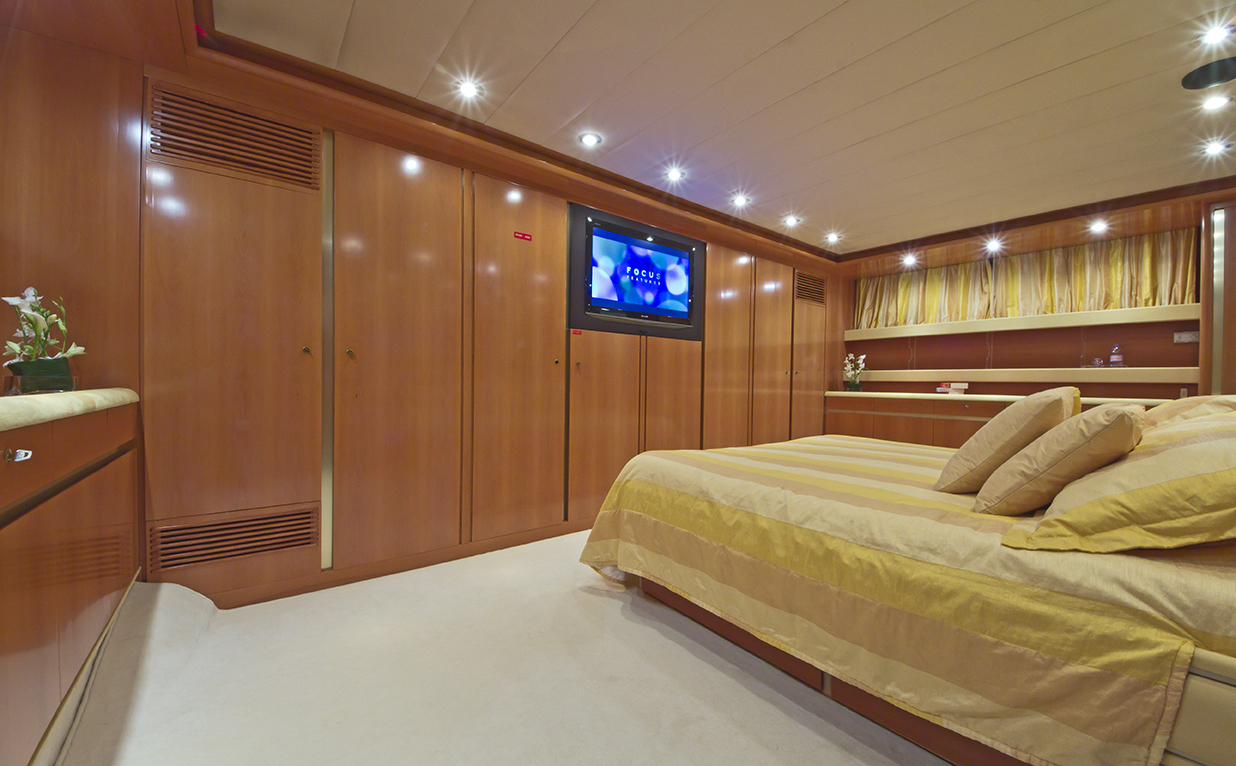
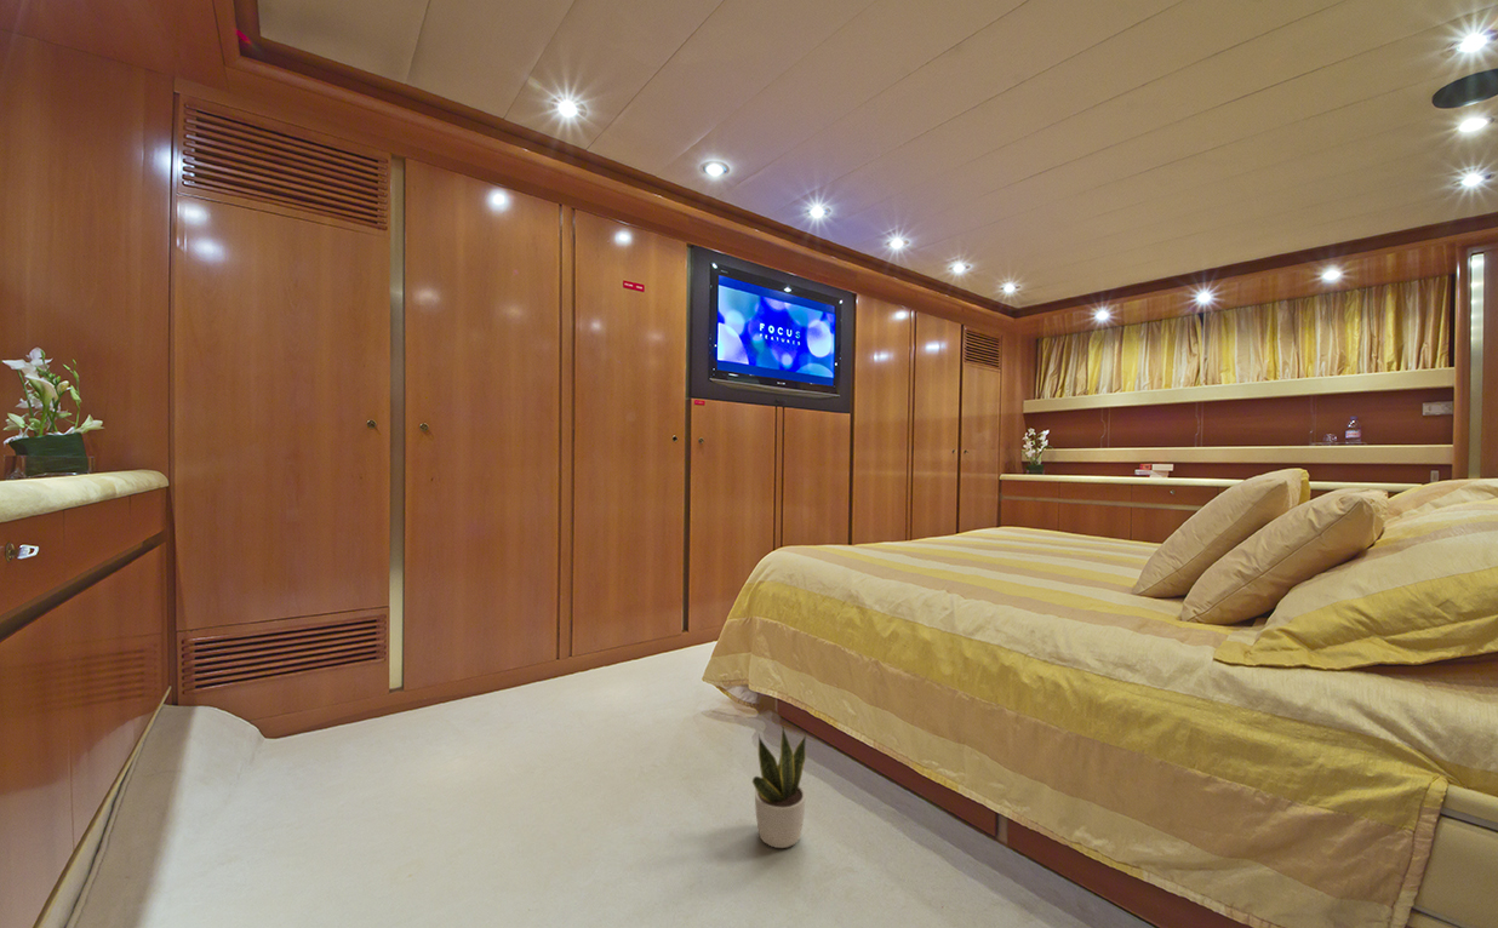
+ potted plant (781, 777)
